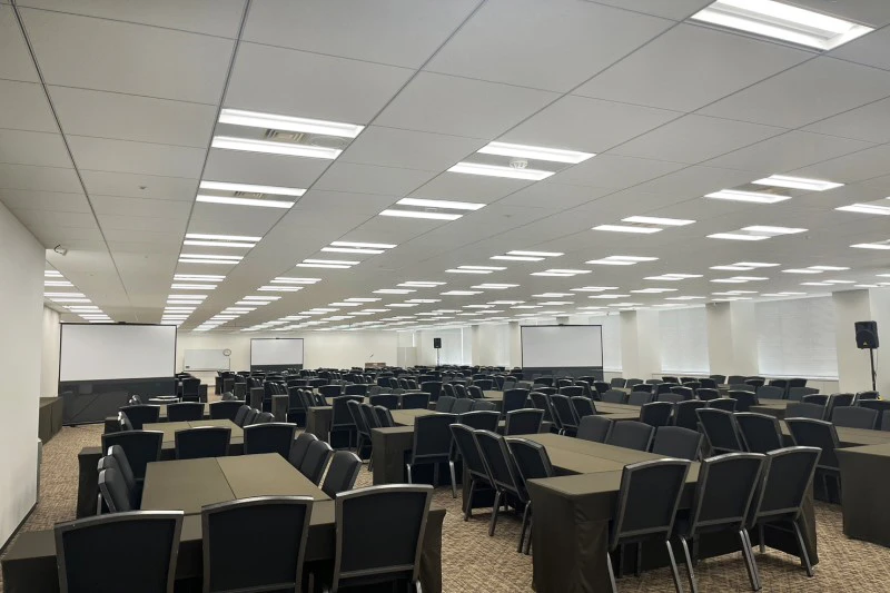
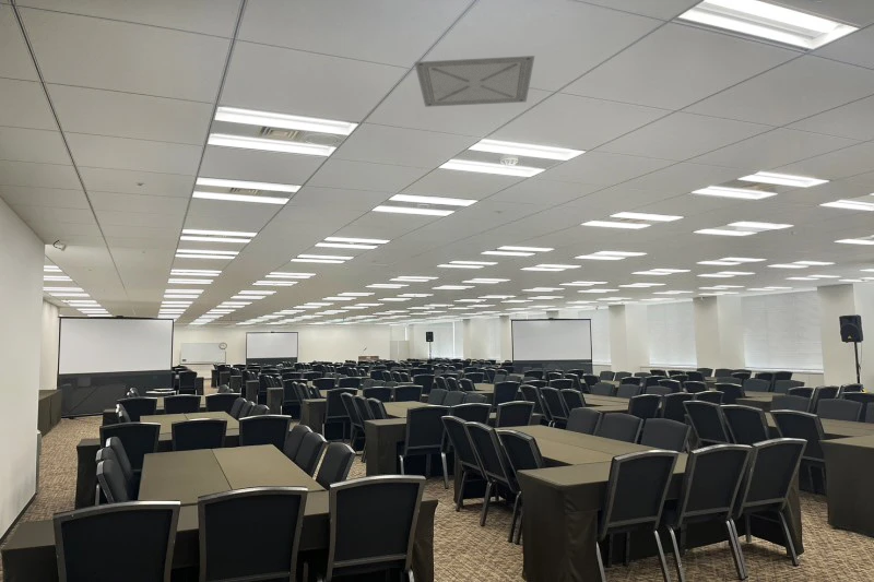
+ ceiling vent (474, 83)
